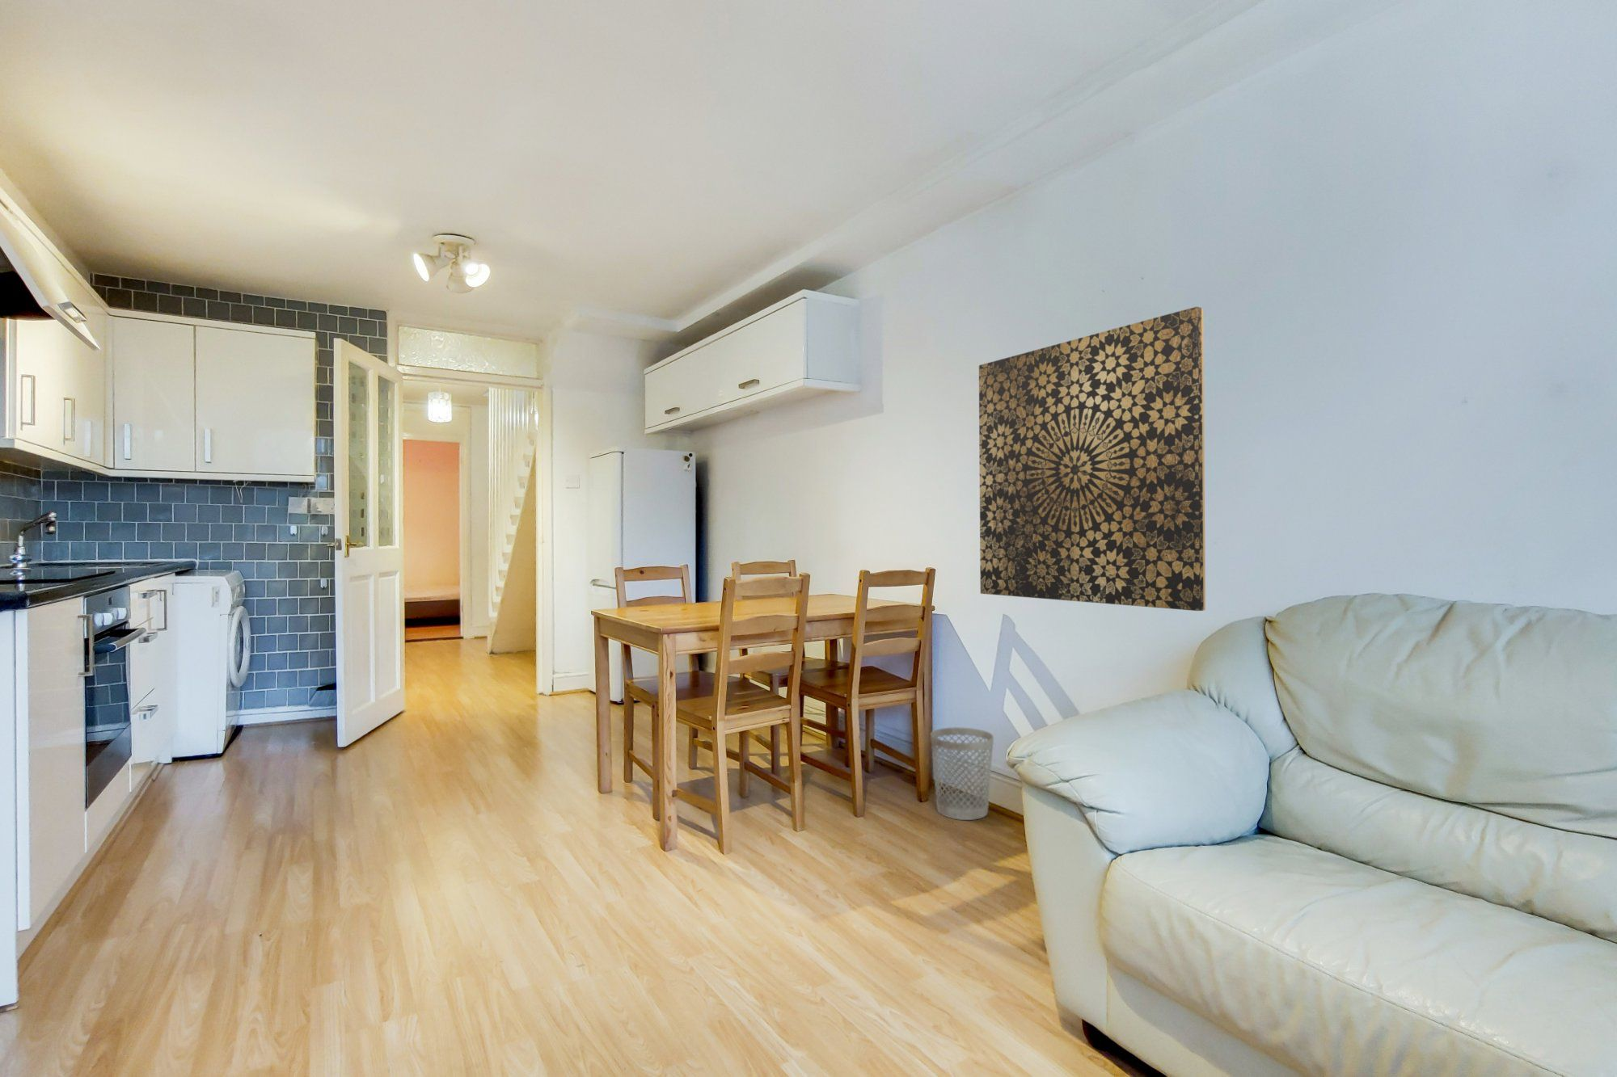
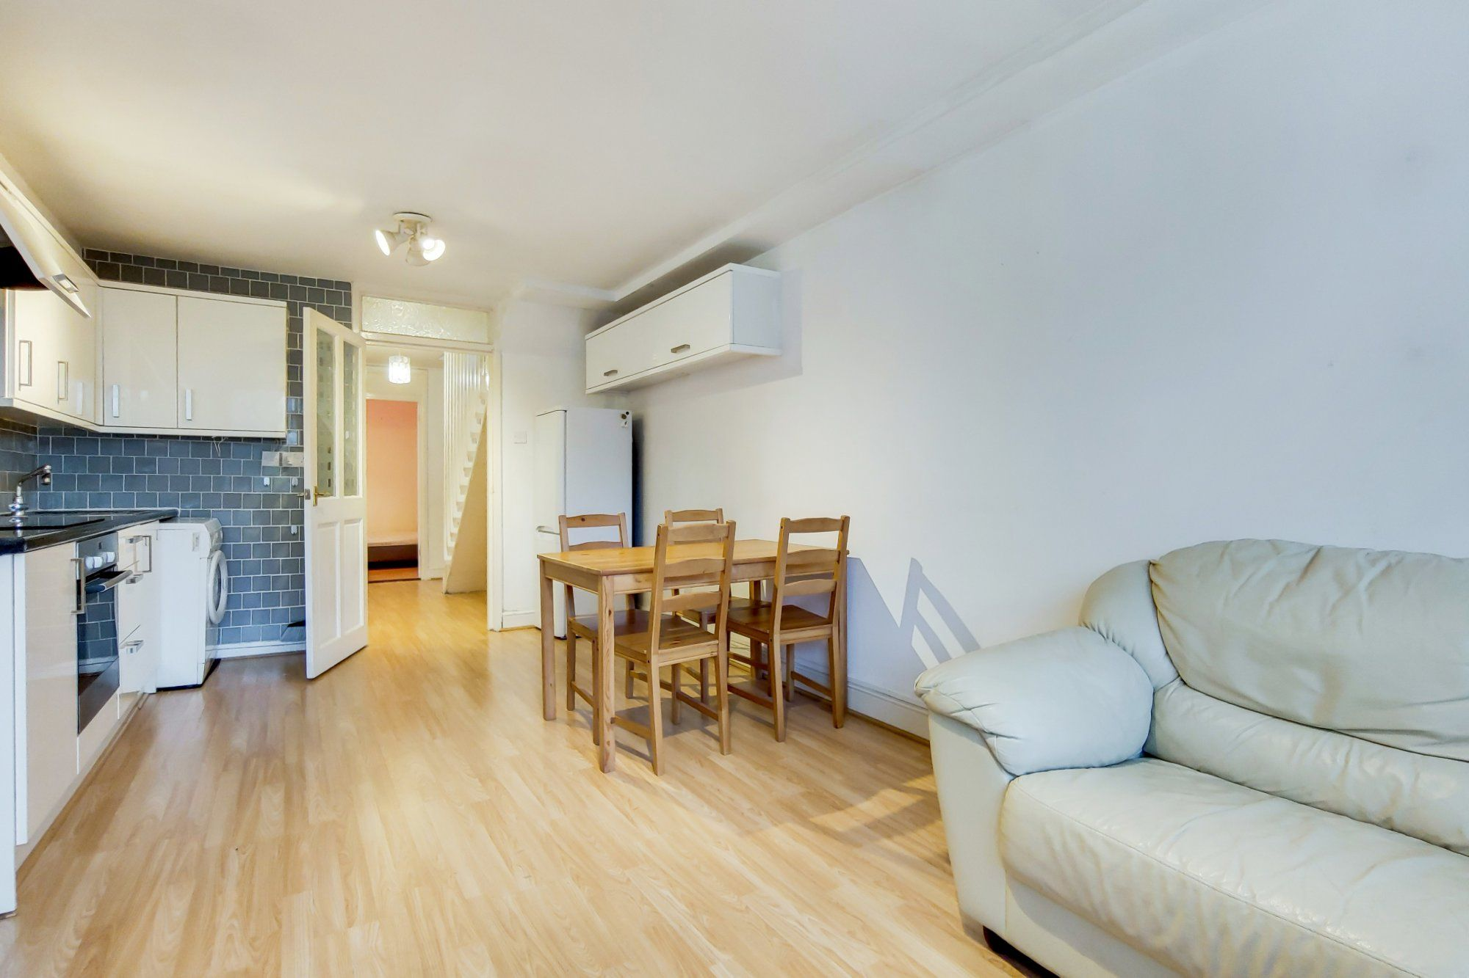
- wastebasket (962, 773)
- wall art (1076, 470)
